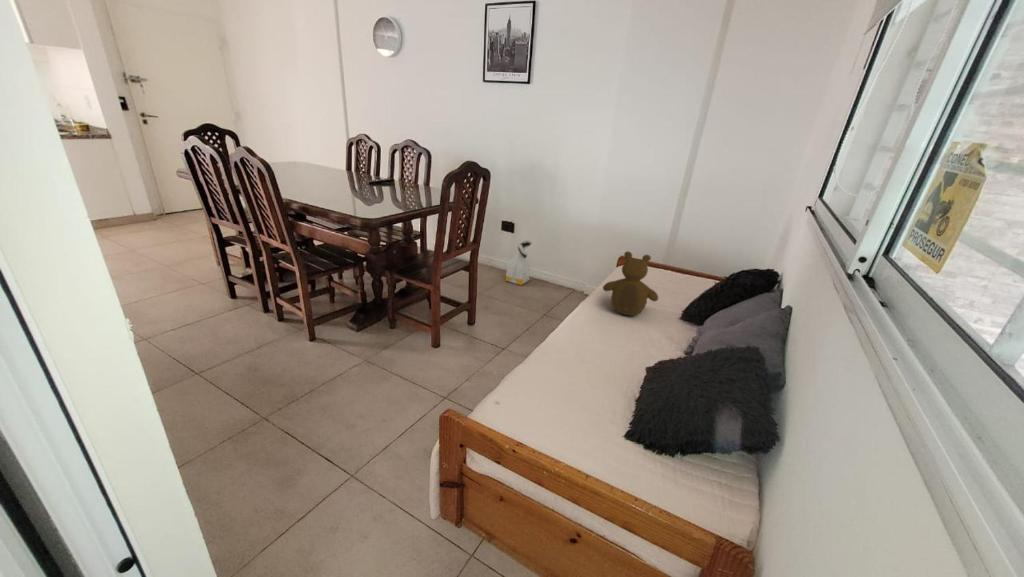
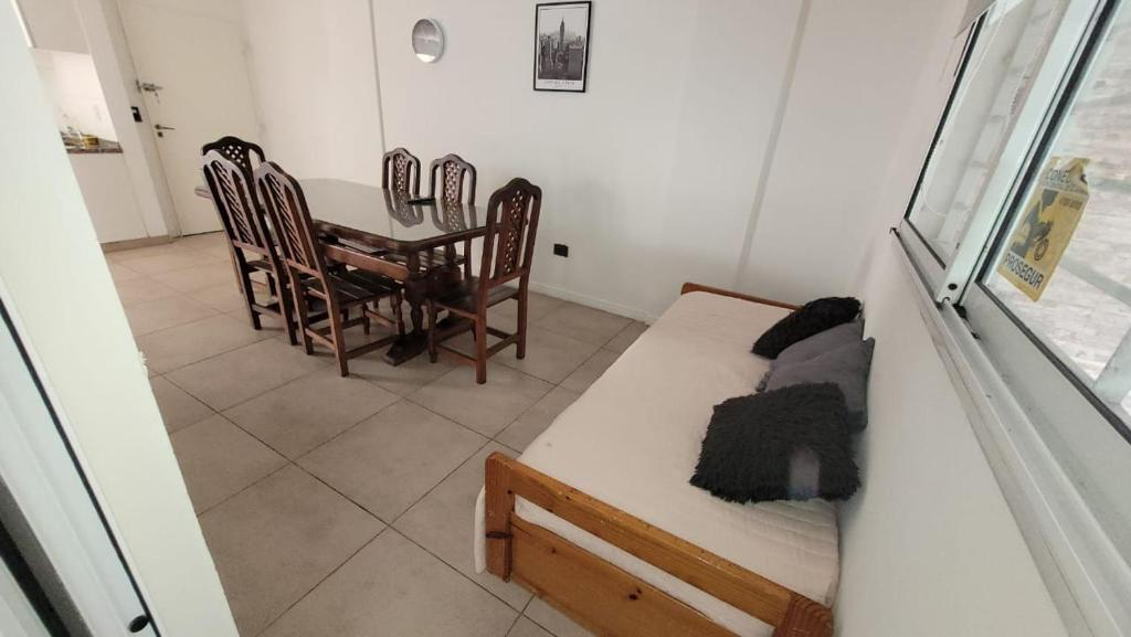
- bag (520, 260)
- teddy bear (632, 281)
